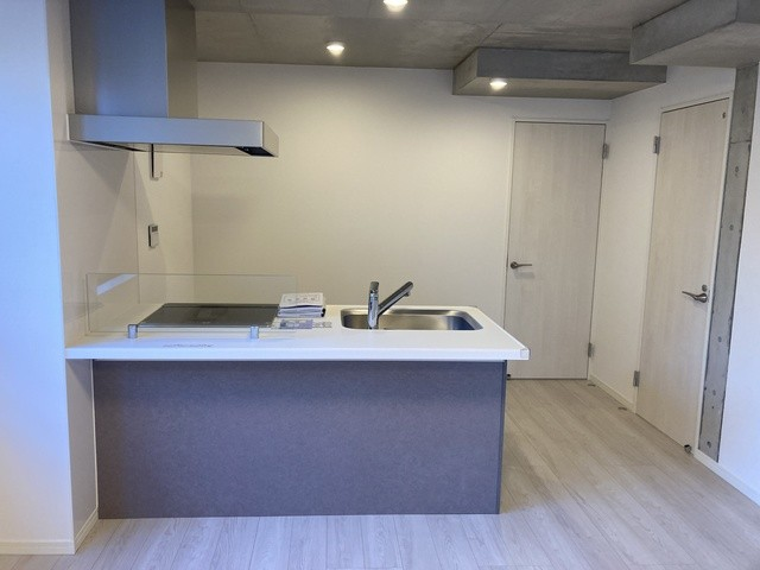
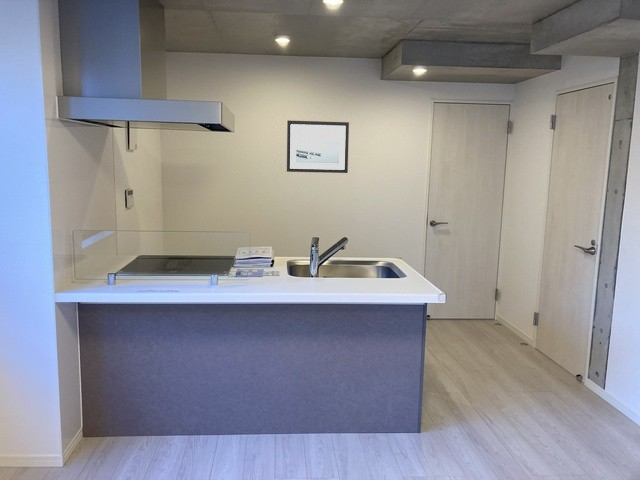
+ wall art (317, 147)
